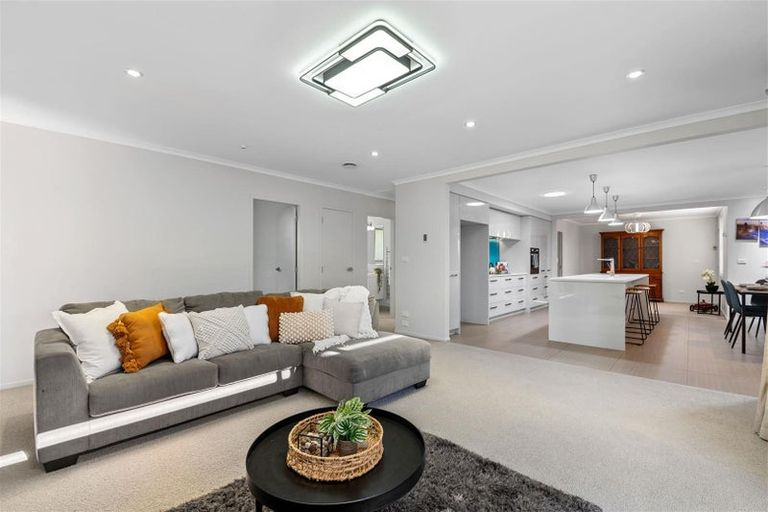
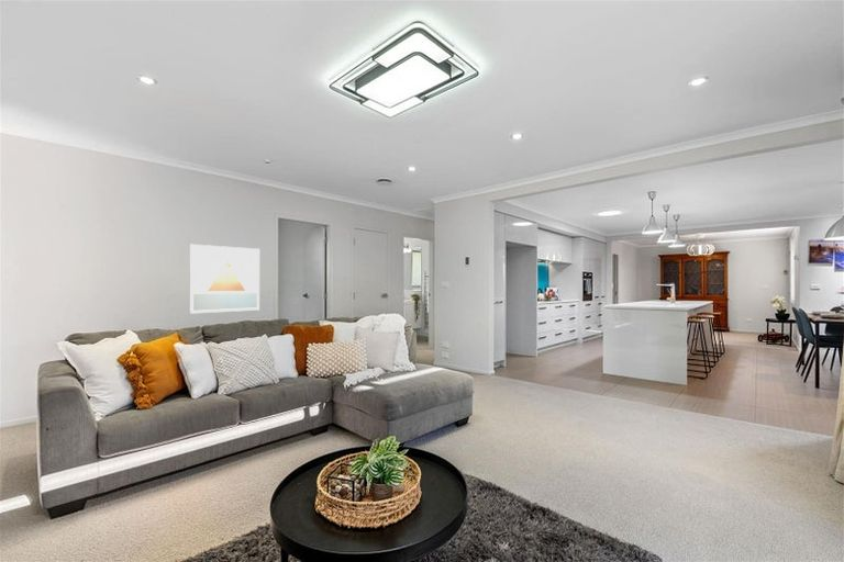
+ wall art (226, 279)
